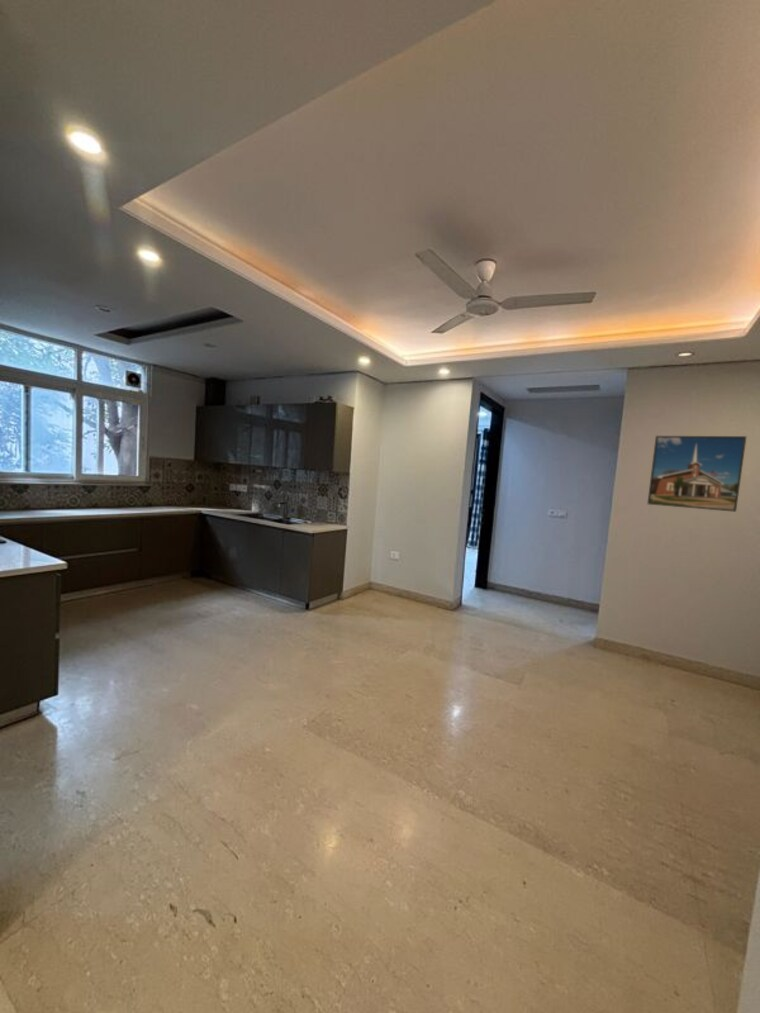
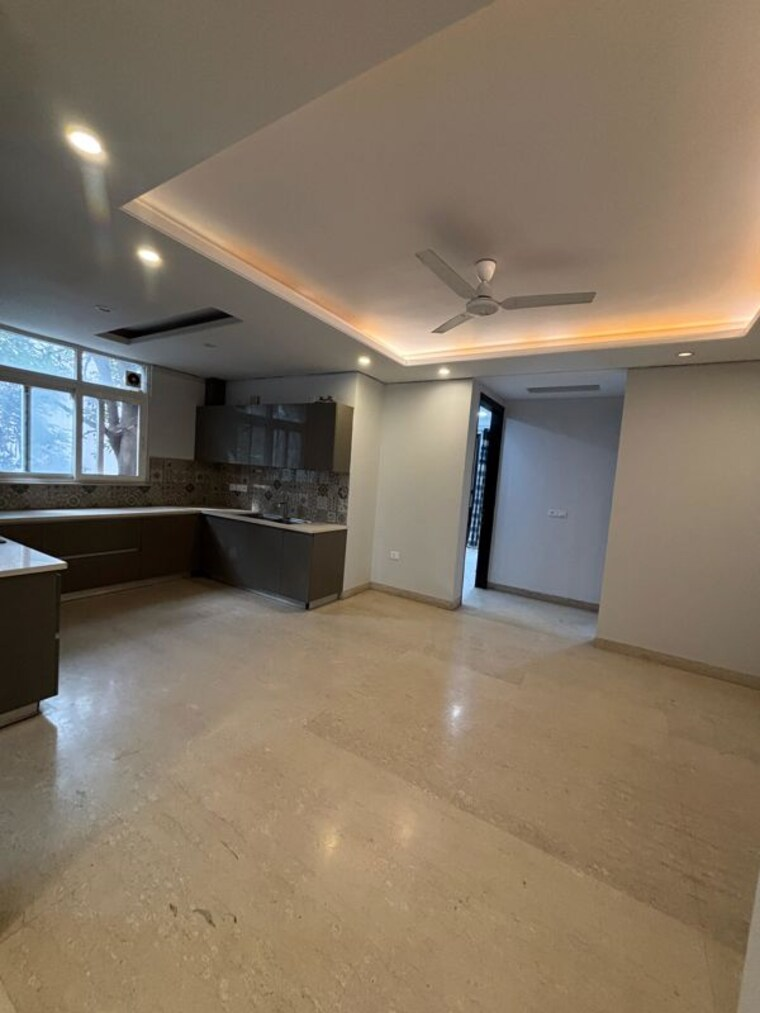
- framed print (694, 472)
